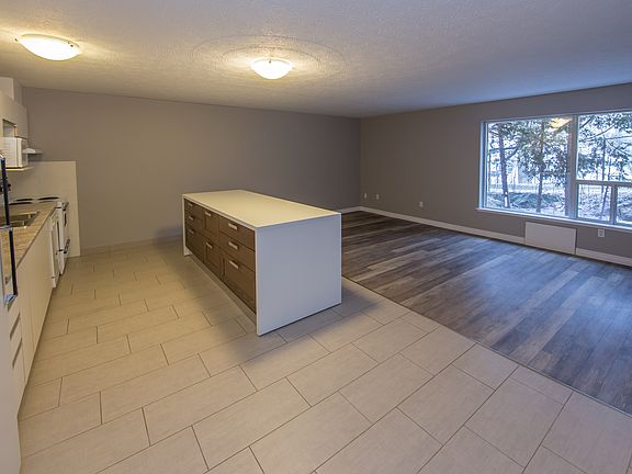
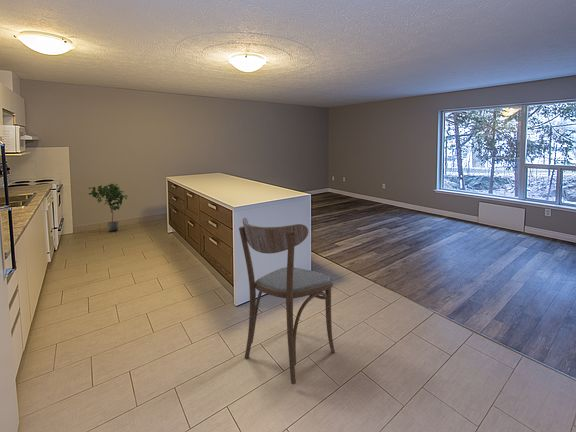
+ dining chair (287, 289)
+ potted plant (110, 207)
